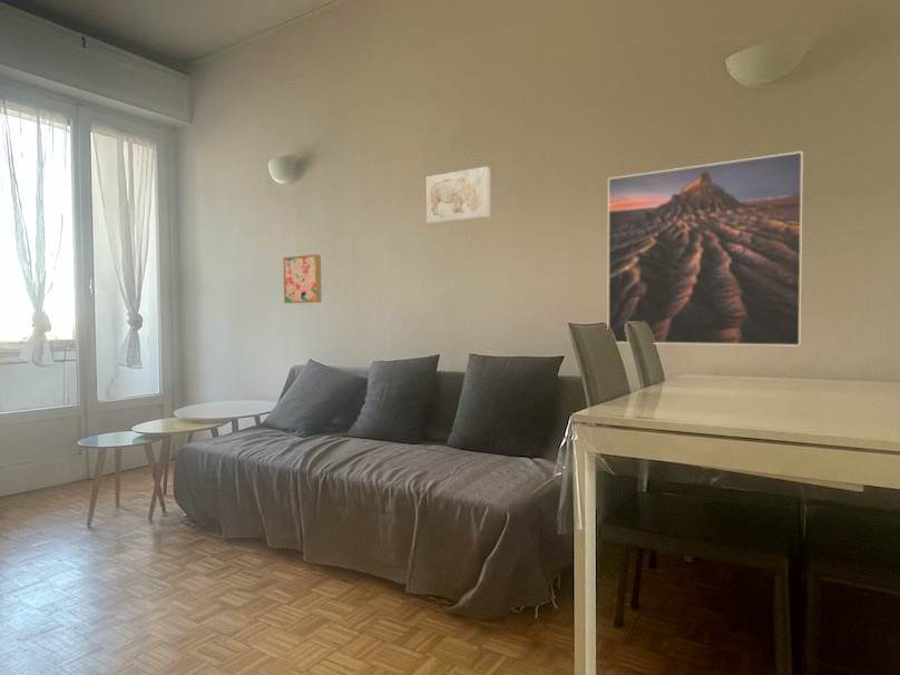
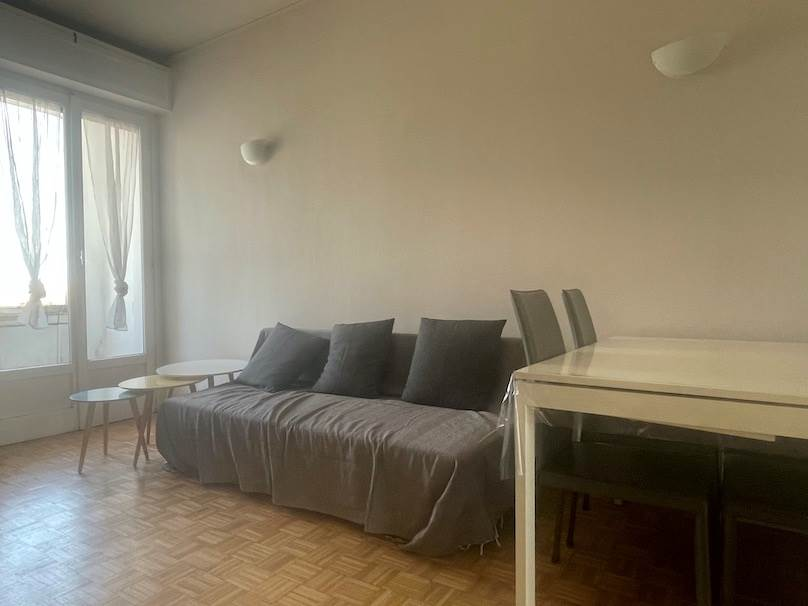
- wall art (457, 196)
- wall art (302, 280)
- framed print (696, 255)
